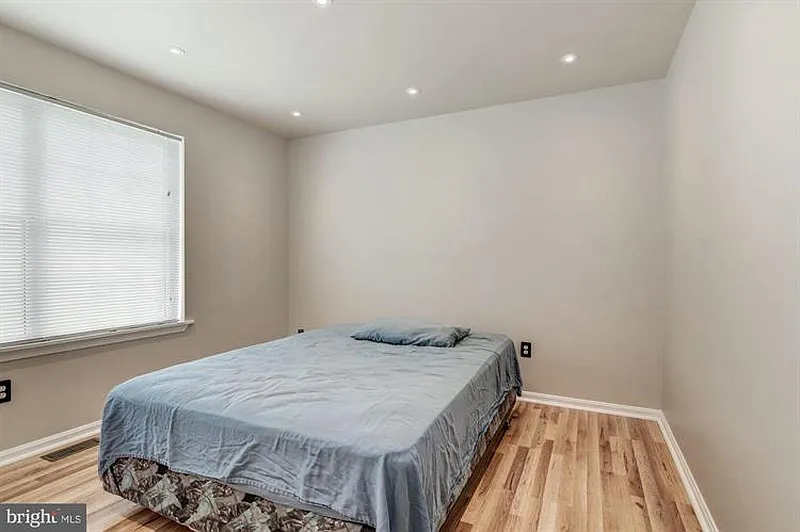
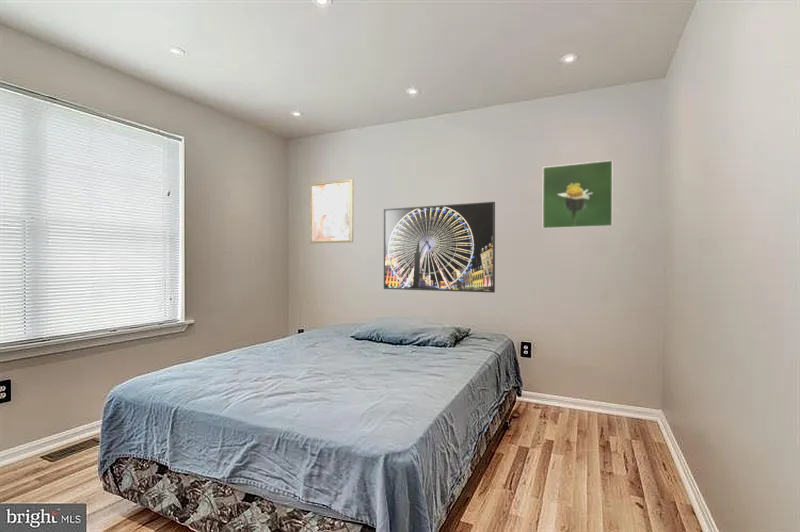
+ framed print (435, 248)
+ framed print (576, 195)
+ wall art (330, 212)
